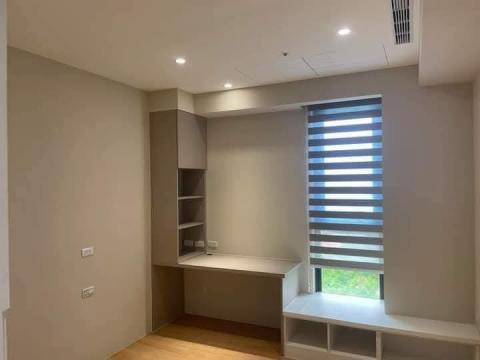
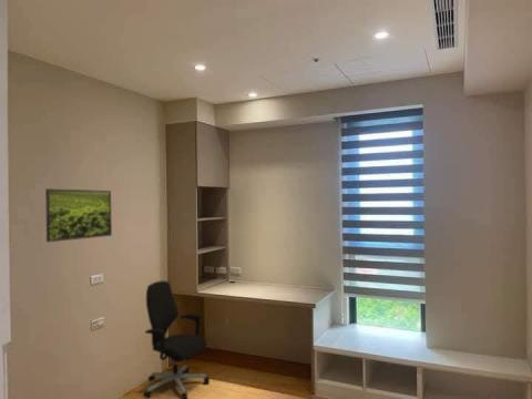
+ office chair (172, 335)
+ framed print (81, 214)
